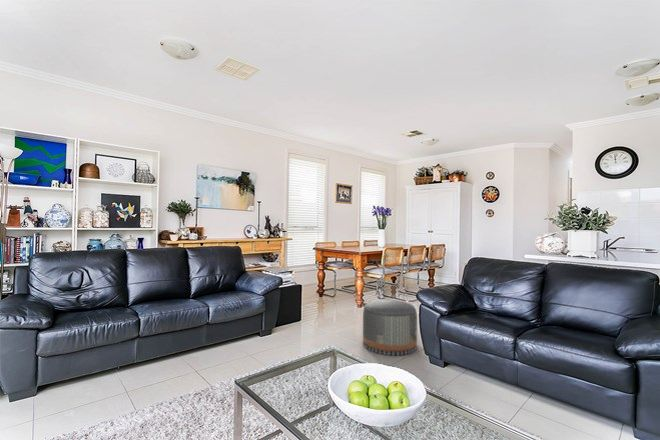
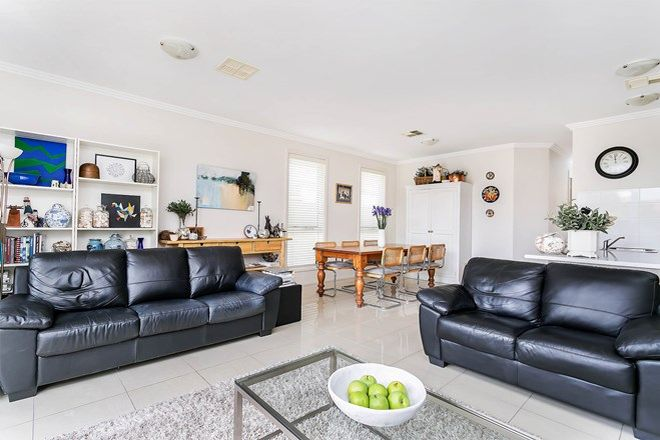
- pouf (389, 323)
